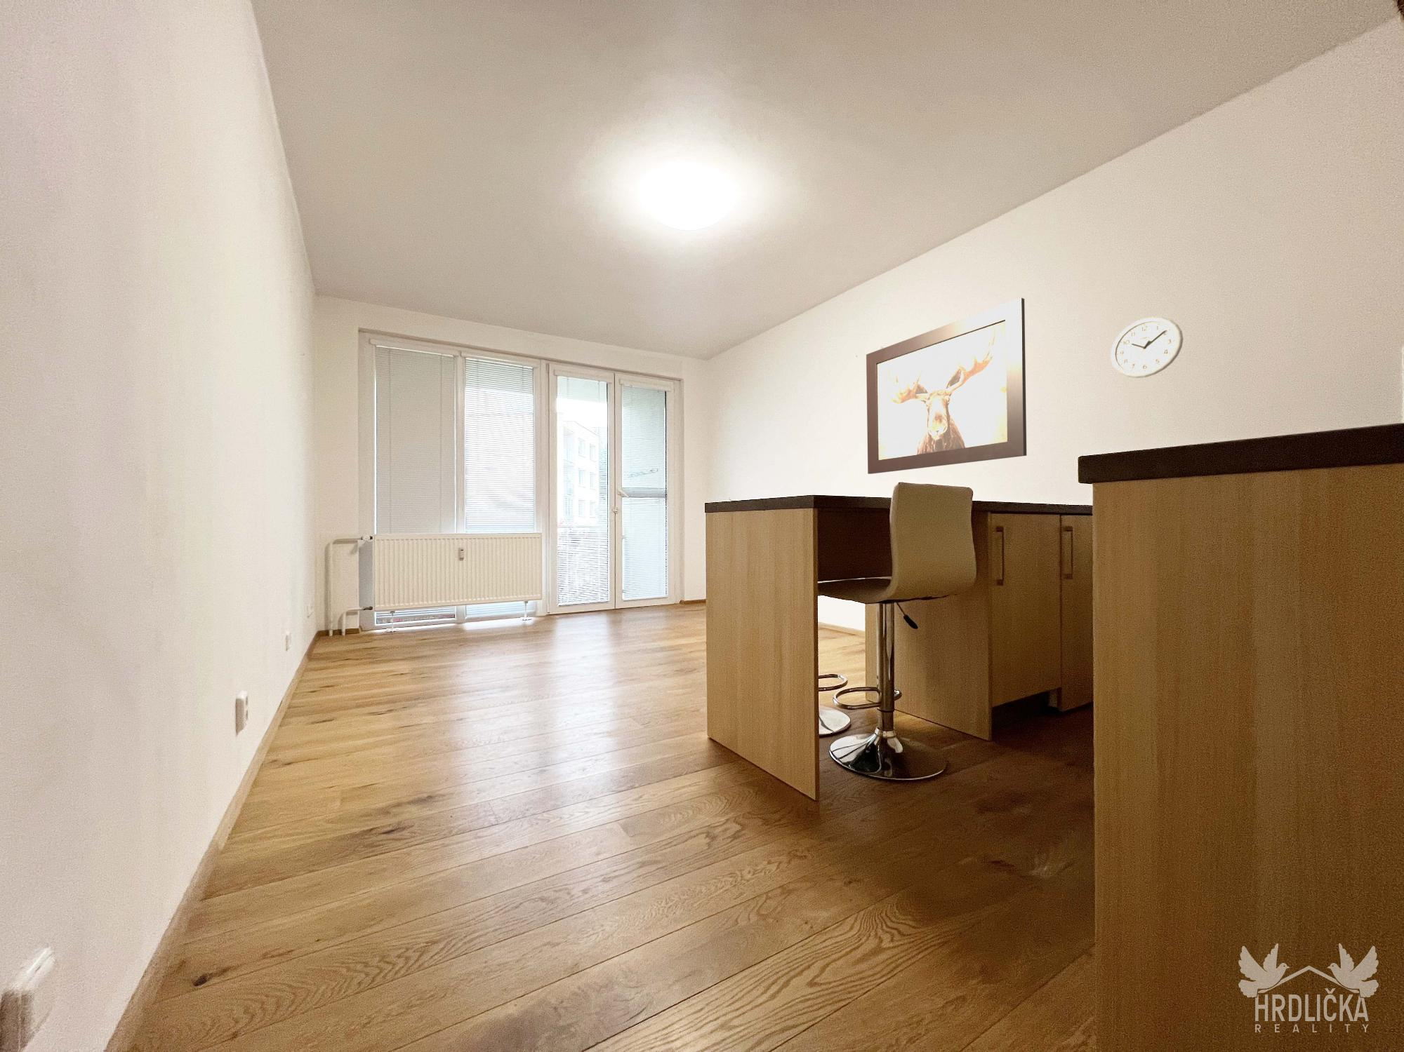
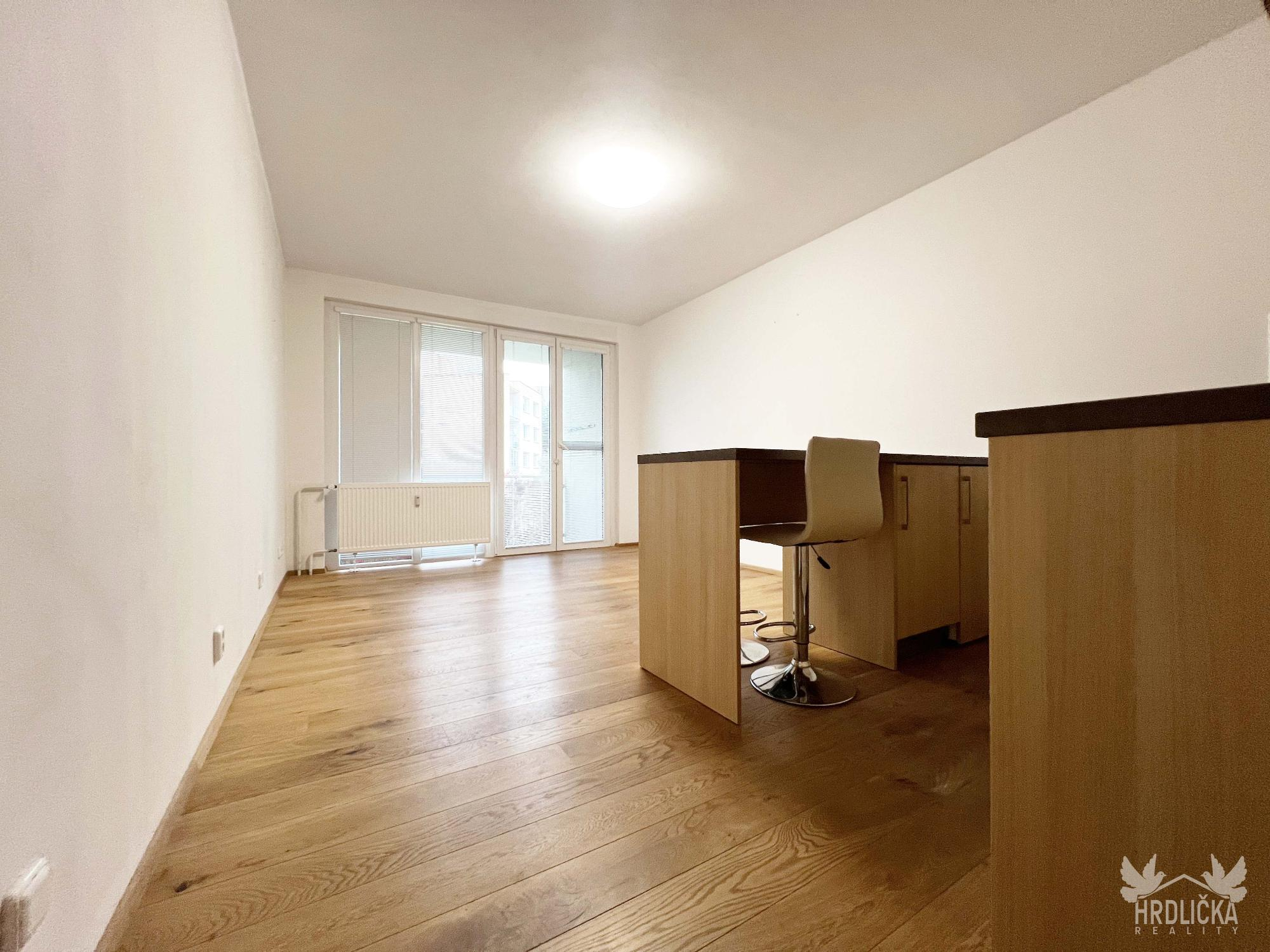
- wall art (935, 398)
- wall clock (1144, 347)
